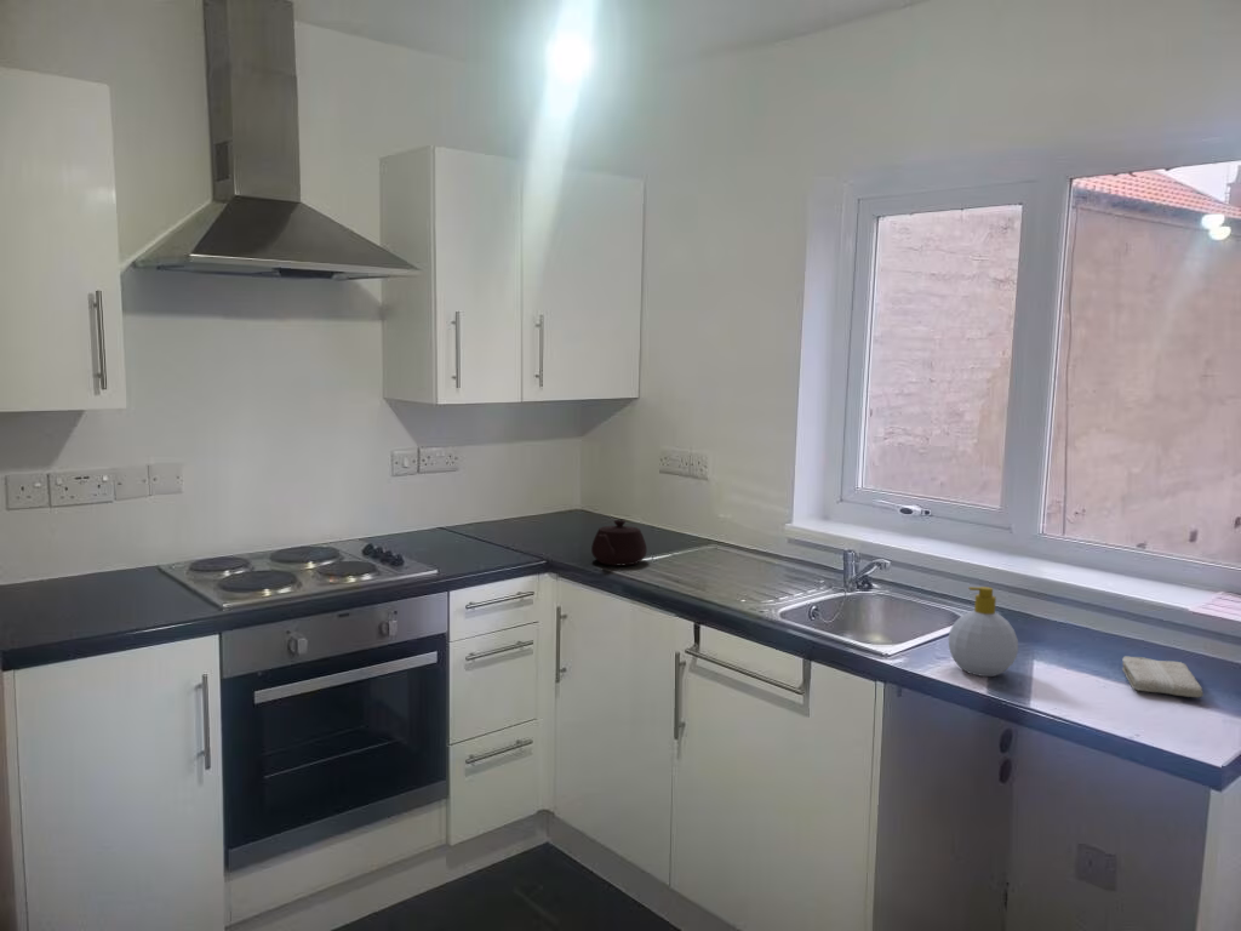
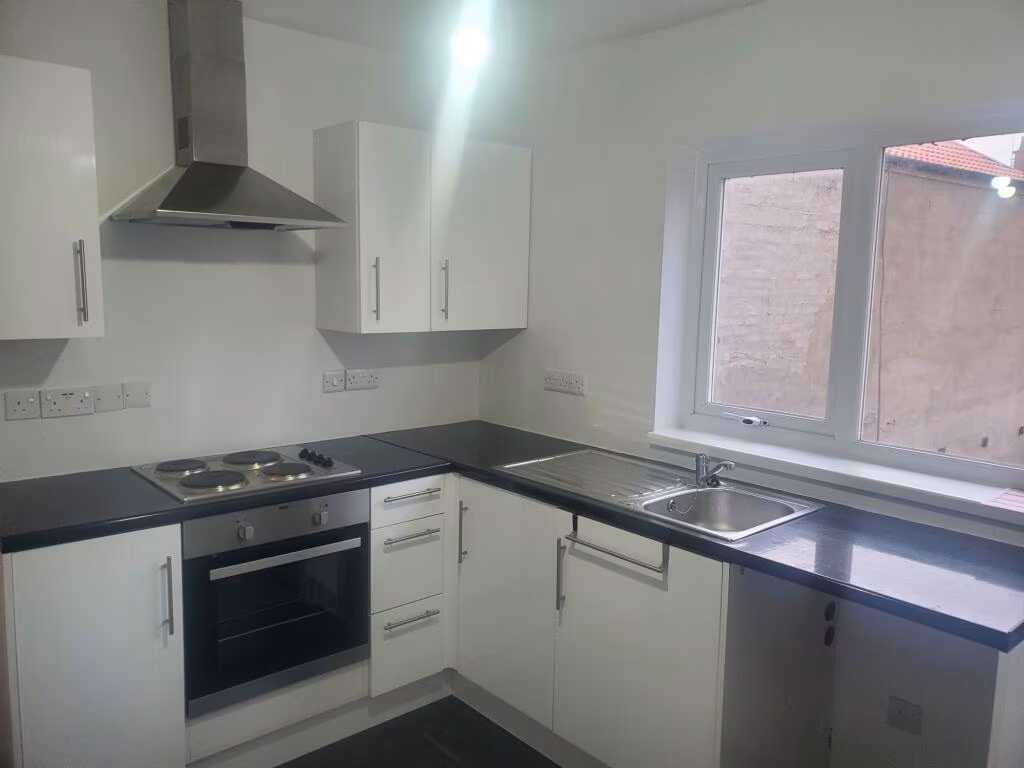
- washcloth (1160, 674)
- soap bottle (983, 629)
- teapot (617, 542)
